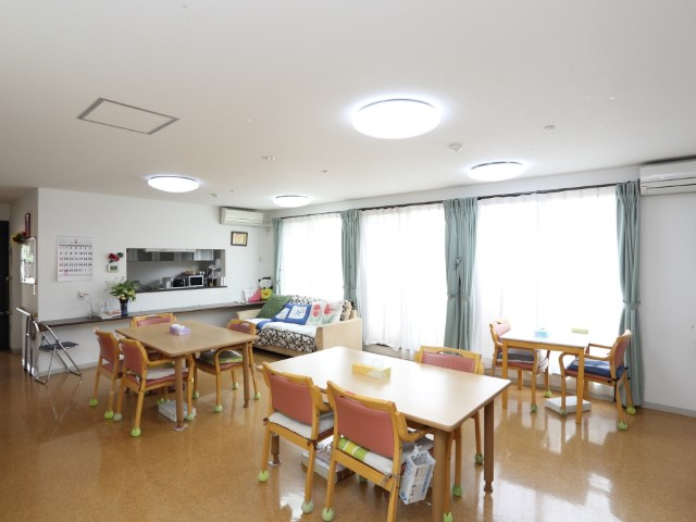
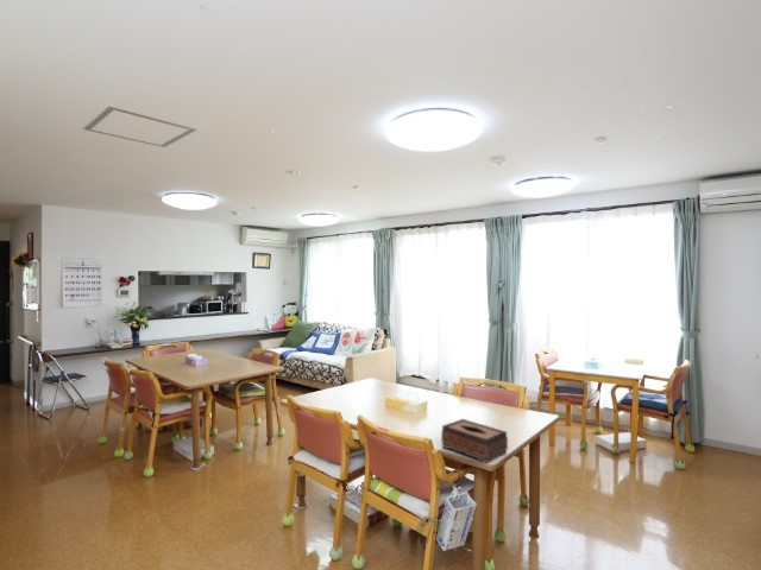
+ tissue box (473, 439)
